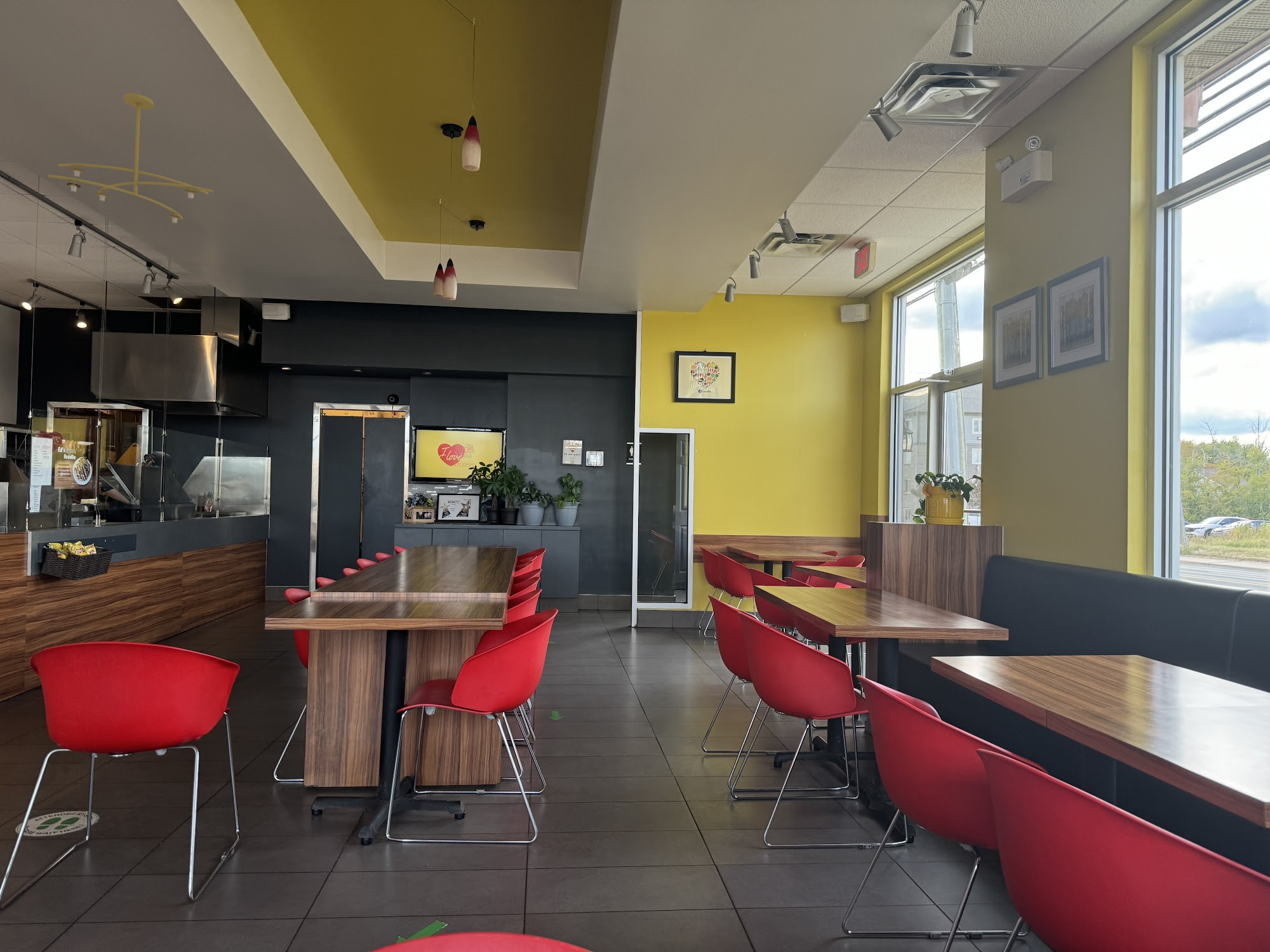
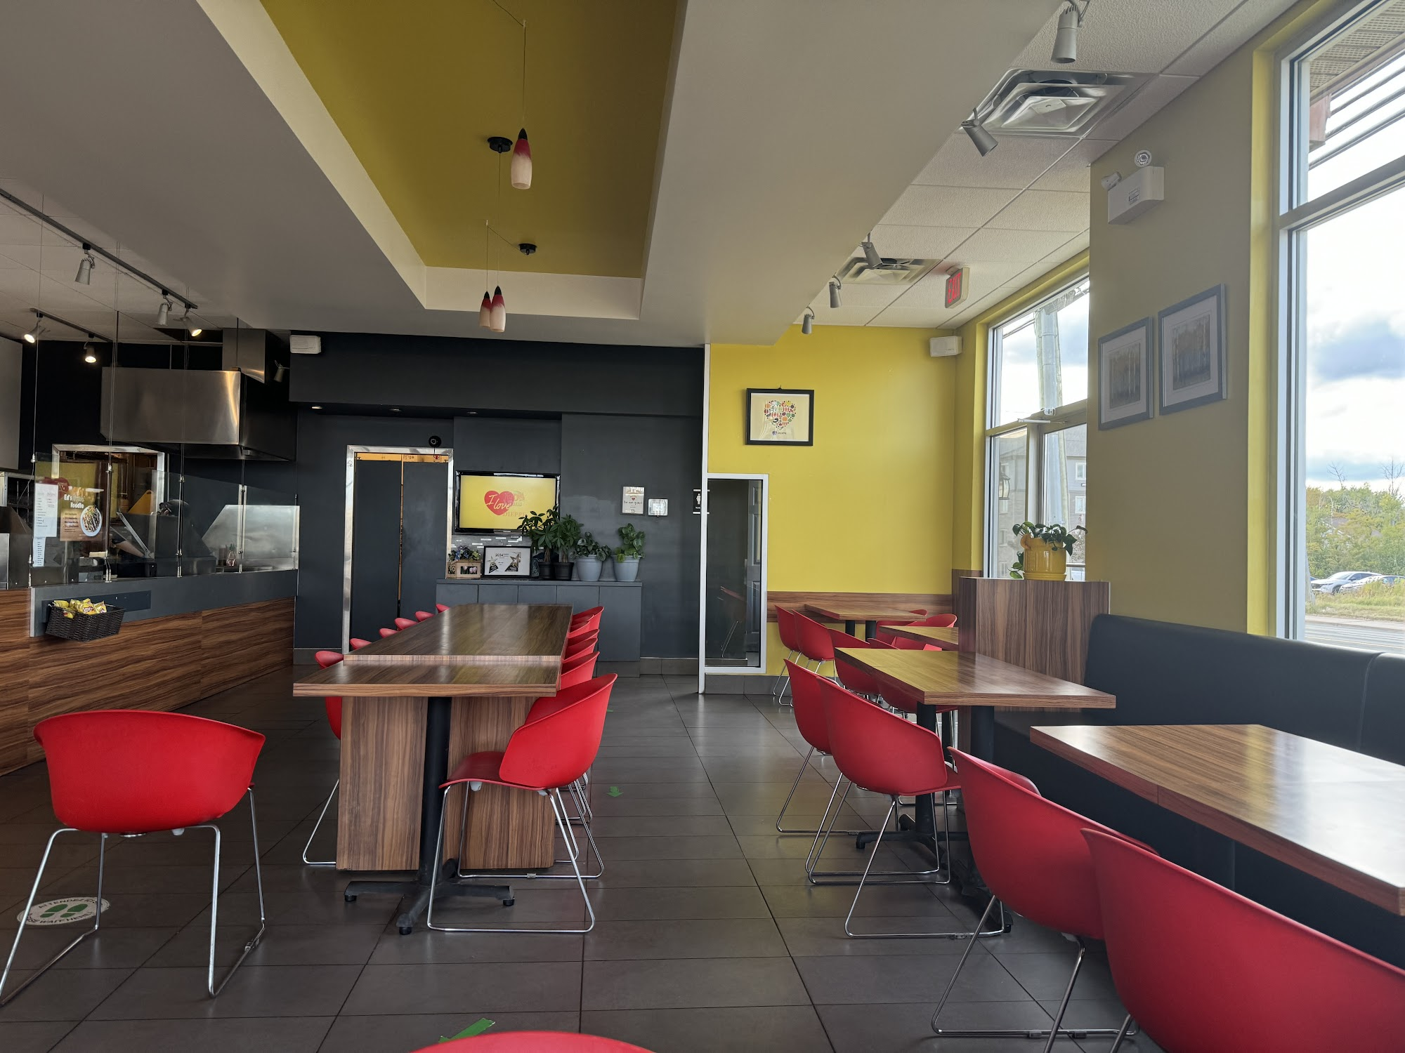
- ceiling light fixture (135, 158)
